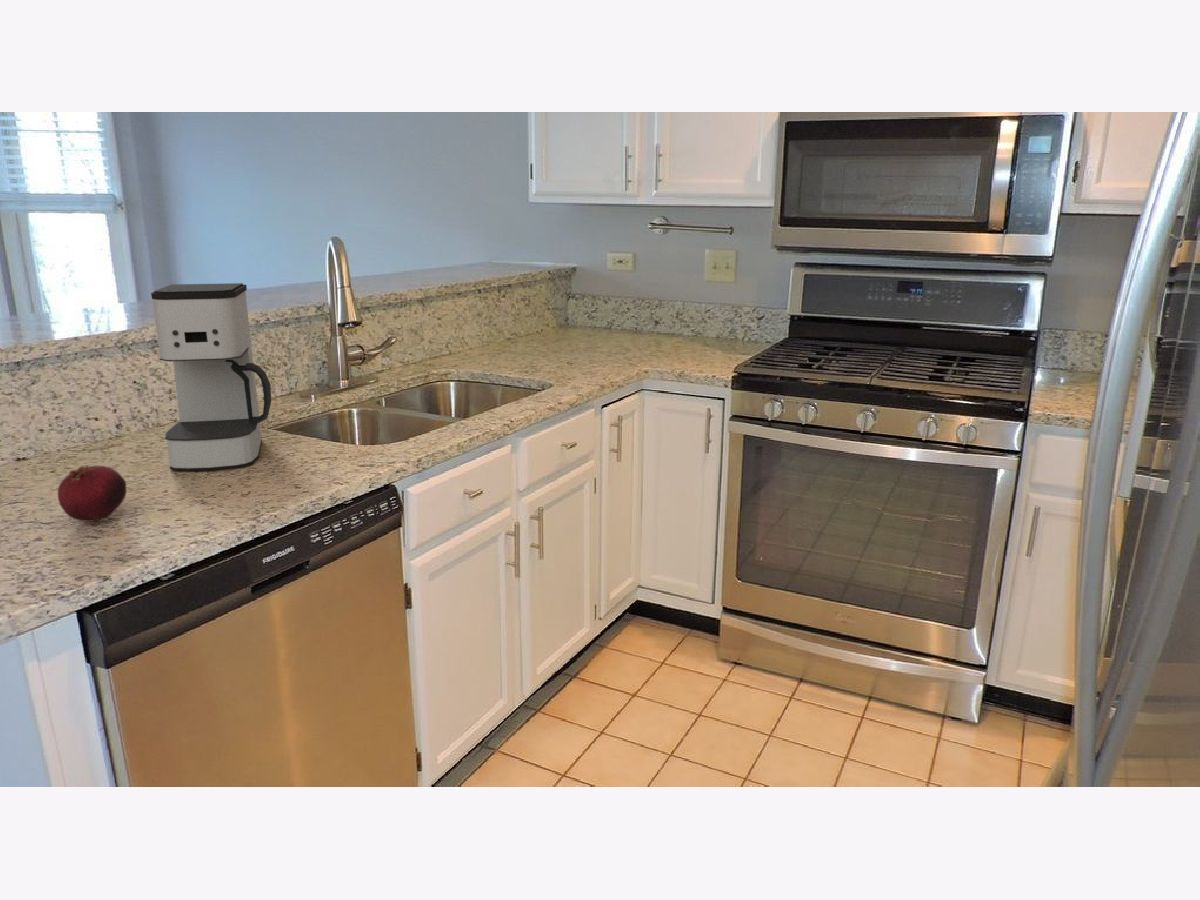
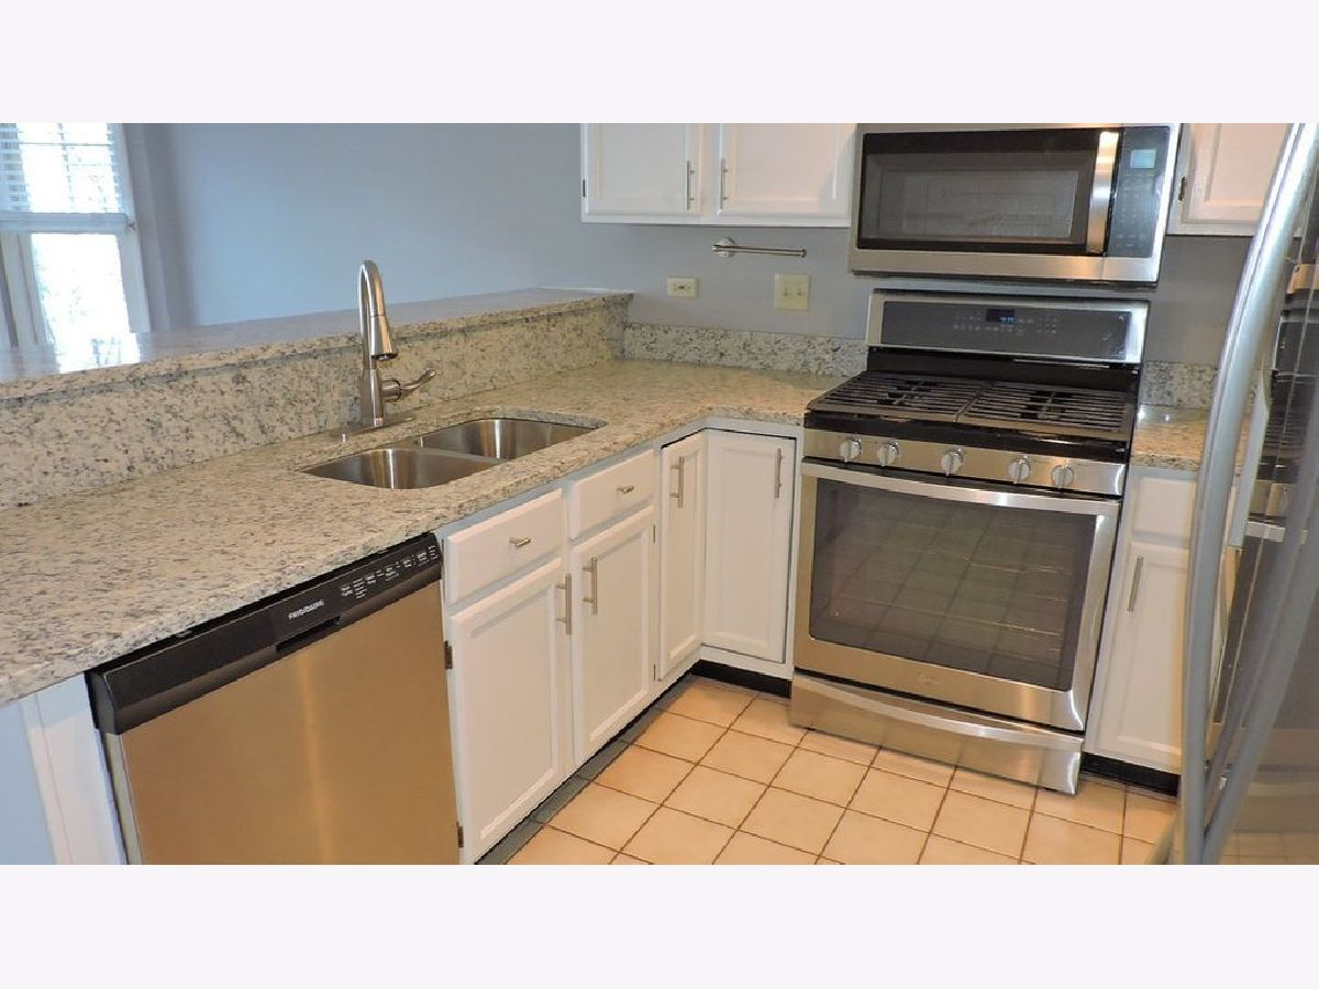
- coffee maker (216, 373)
- fruit (90, 491)
